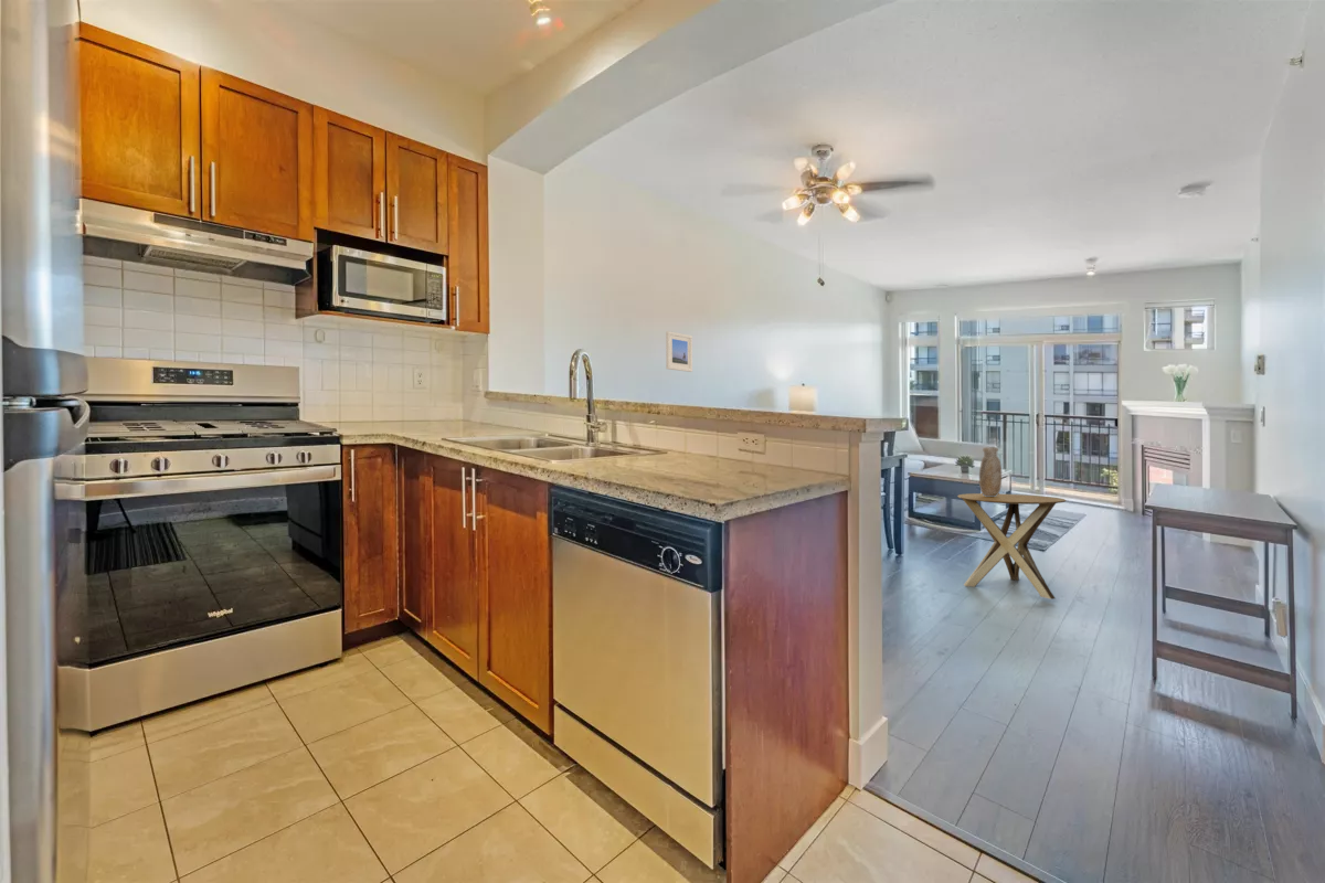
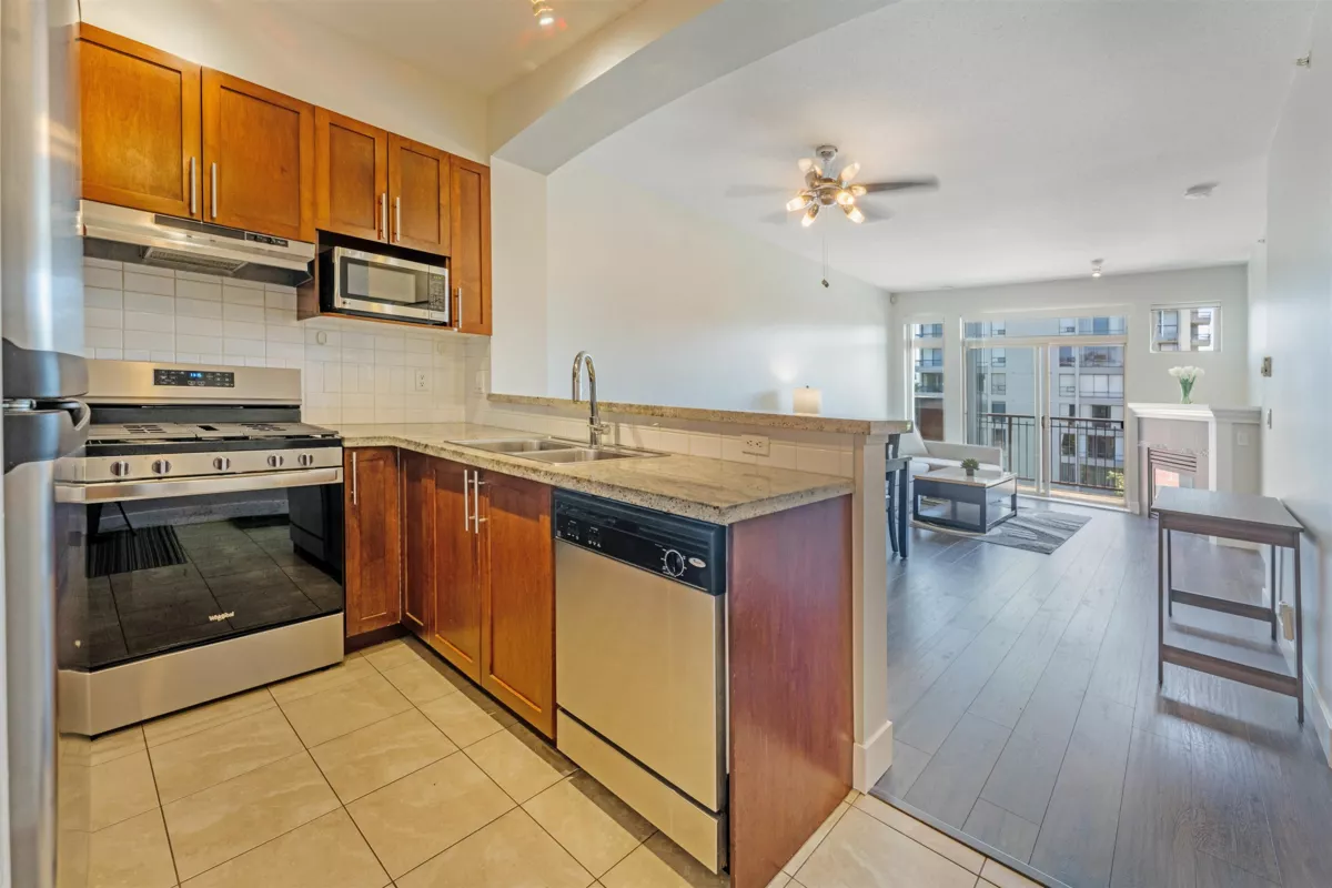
- vase (989, 470)
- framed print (679, 351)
- side table (1009, 542)
